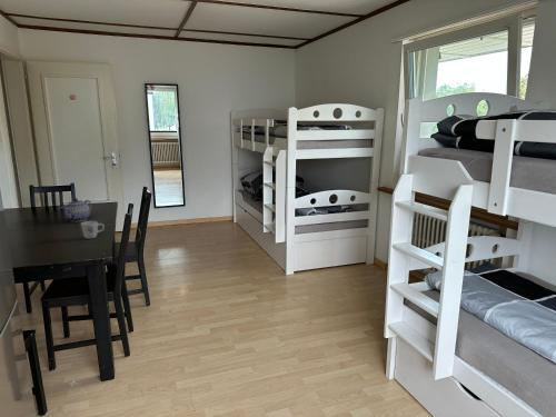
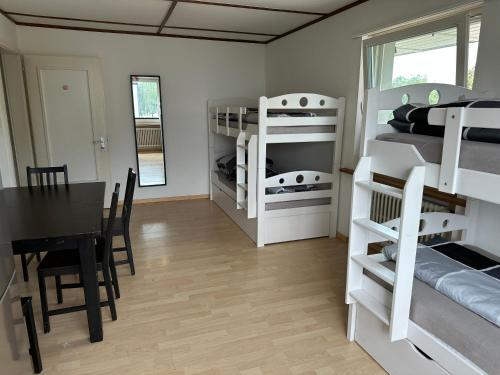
- teapot (77, 209)
- mug (92, 229)
